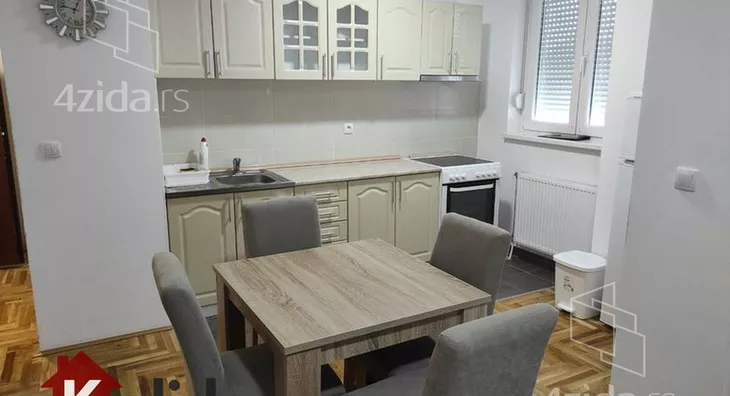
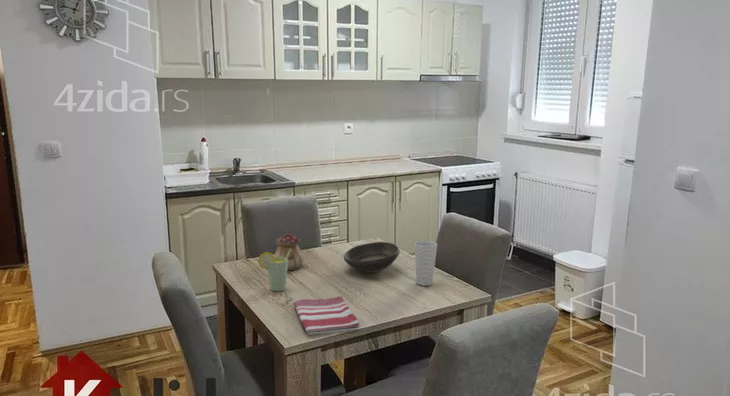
+ cup (275, 269)
+ dish towel (325, 314)
+ bowl (371, 258)
+ cup (425, 263)
+ teapot (288, 247)
